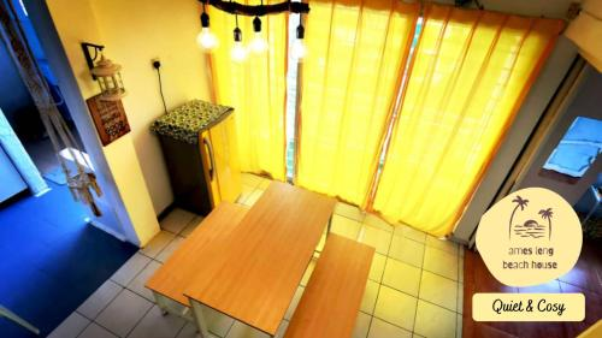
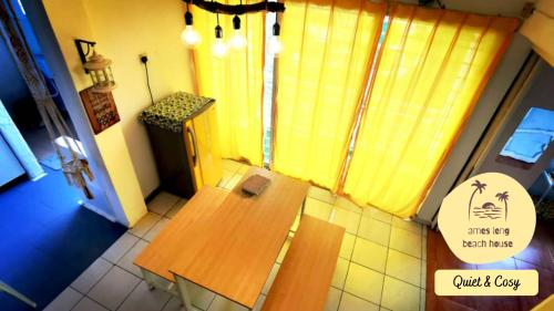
+ notebook (256, 184)
